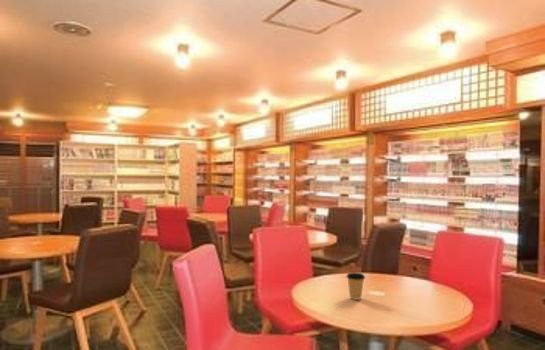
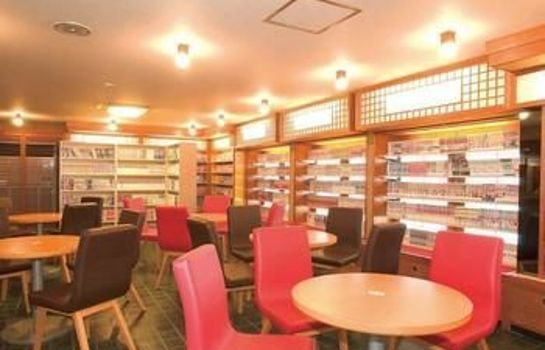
- coffee cup (355, 285)
